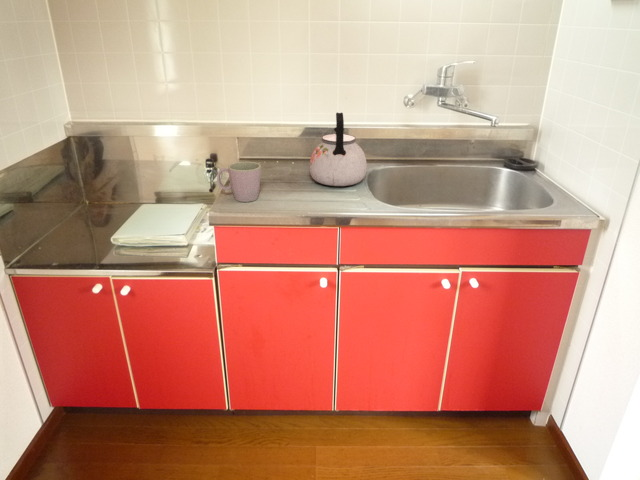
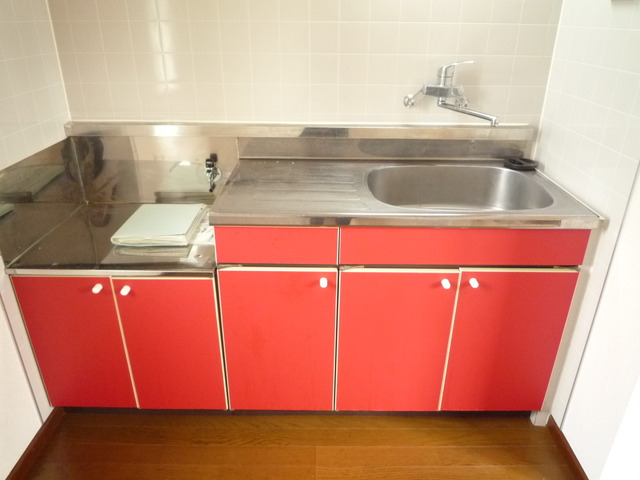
- kettle (338, 148)
- mug (239, 182)
